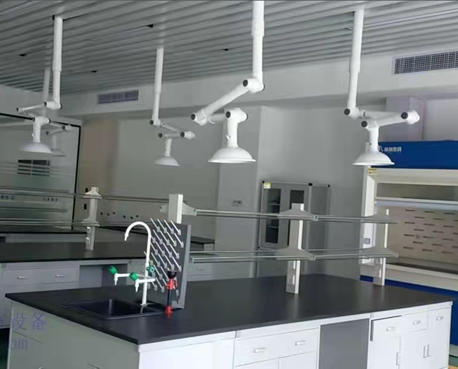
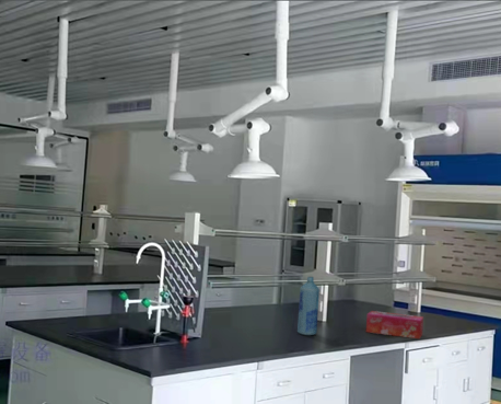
+ bottle (308, 304)
+ tissue box (395, 324)
